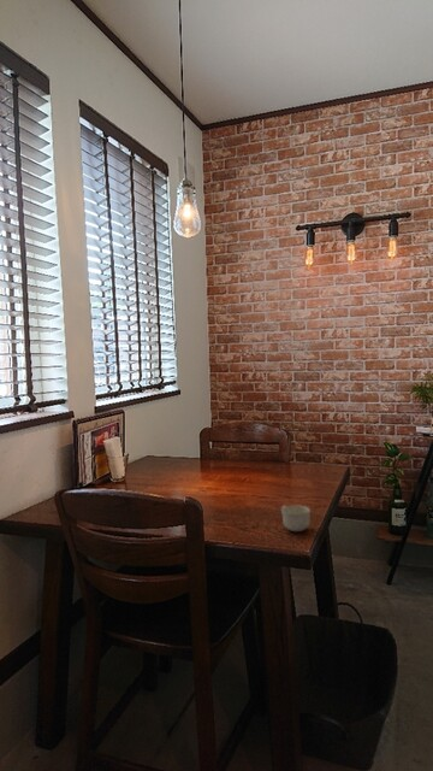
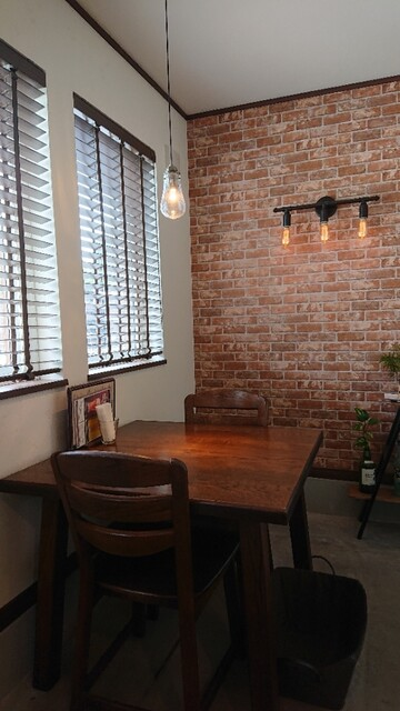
- cup (293, 517)
